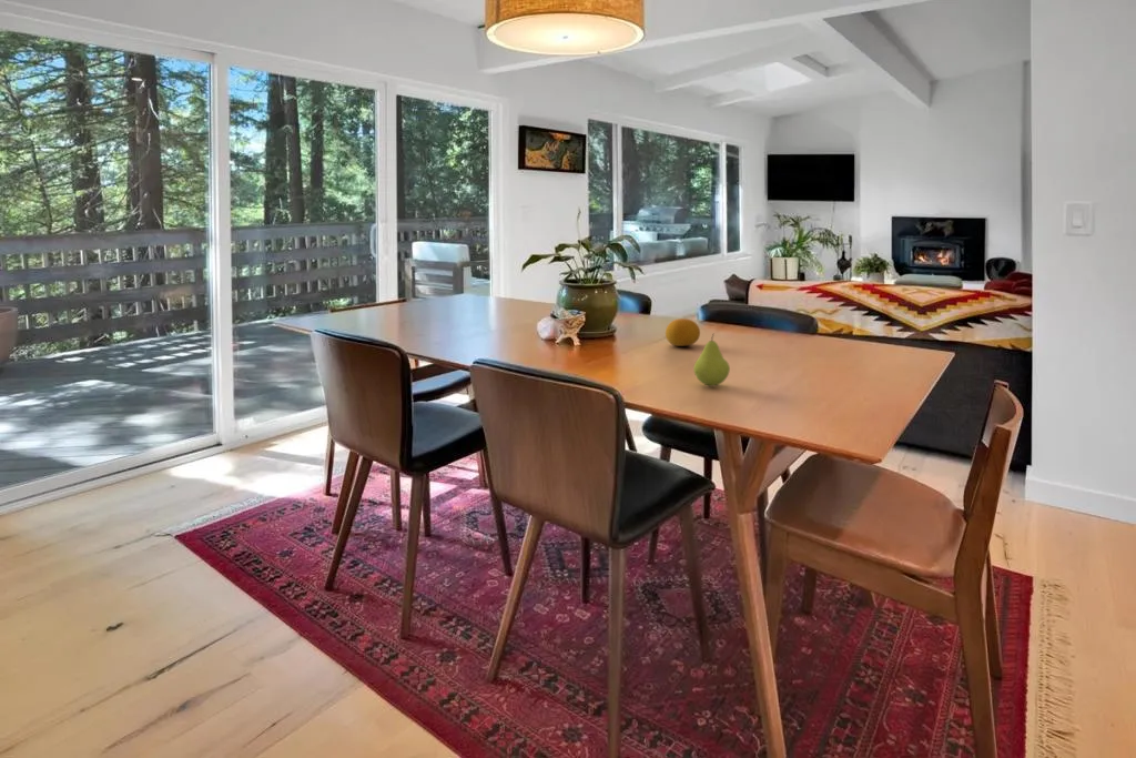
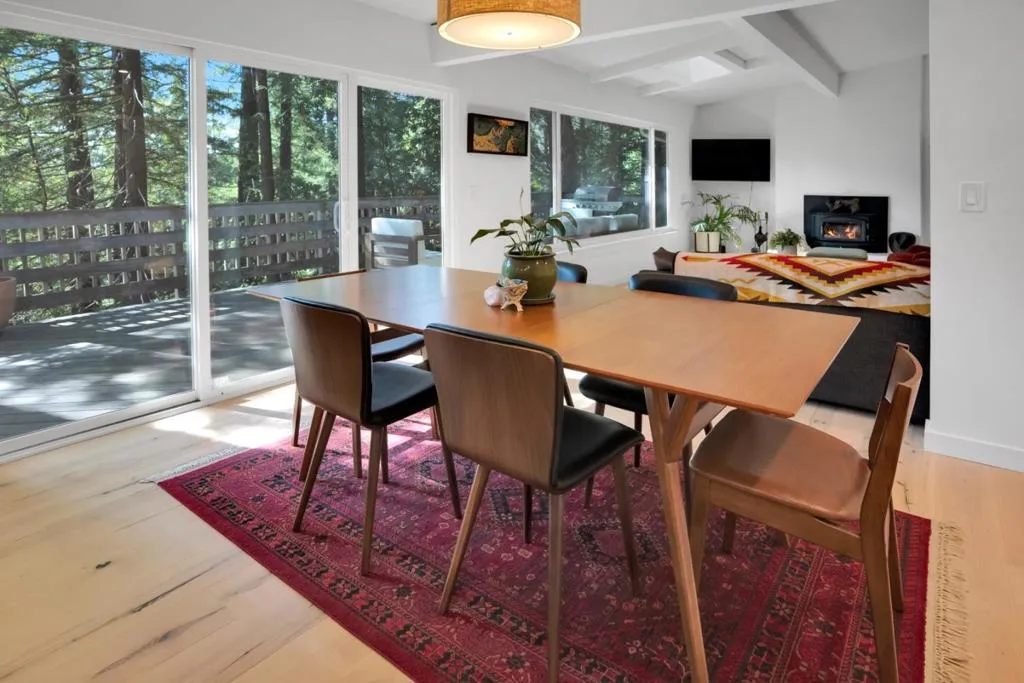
- fruit (711, 360)
- fruit (682, 332)
